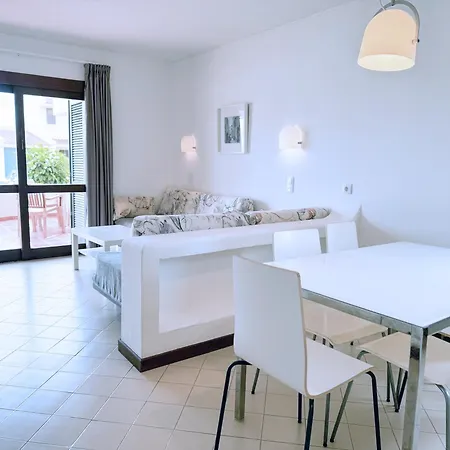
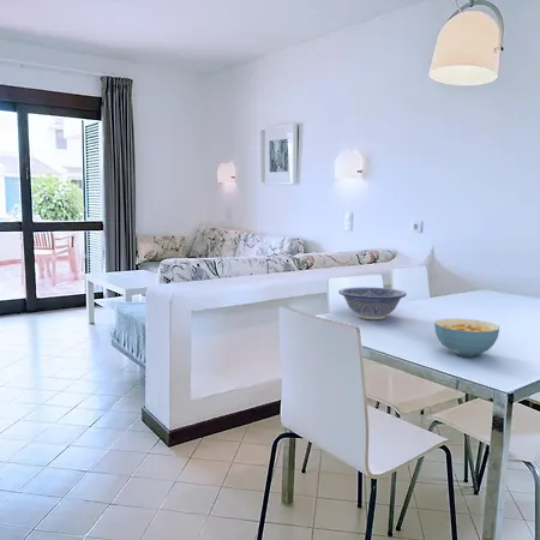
+ cereal bowl (466, 338)
+ decorative bowl (371, 304)
